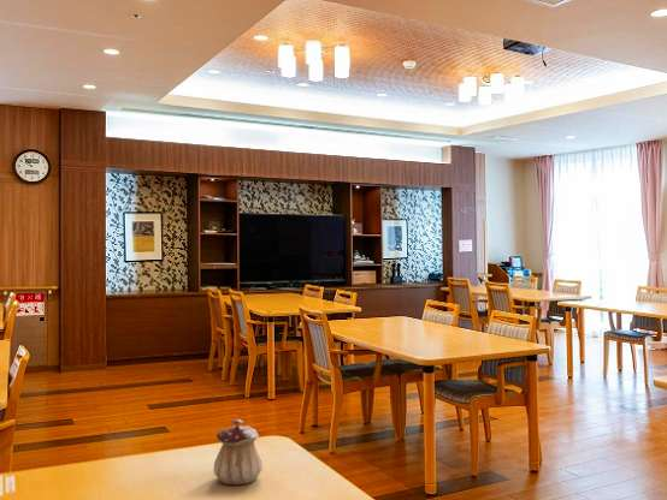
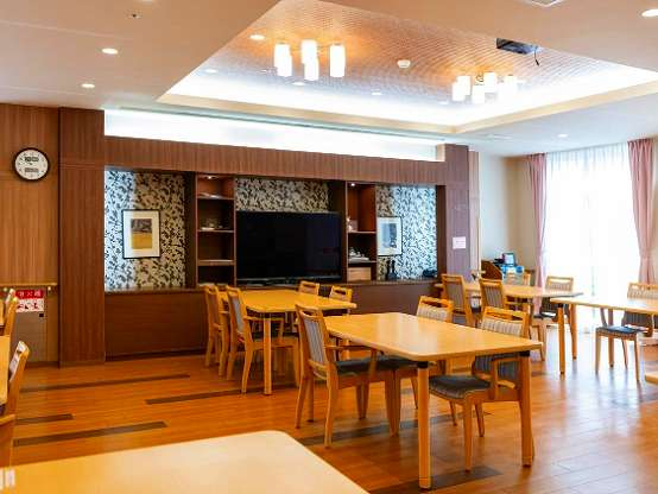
- teapot (237, 448)
